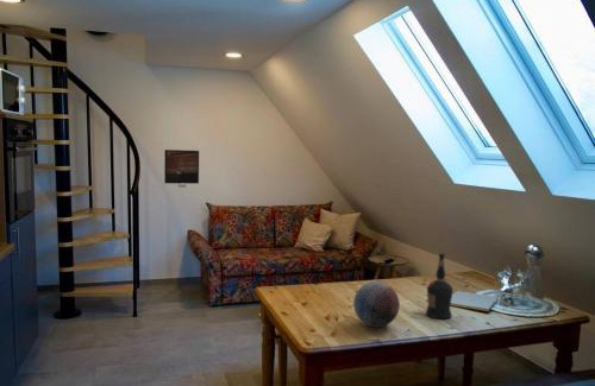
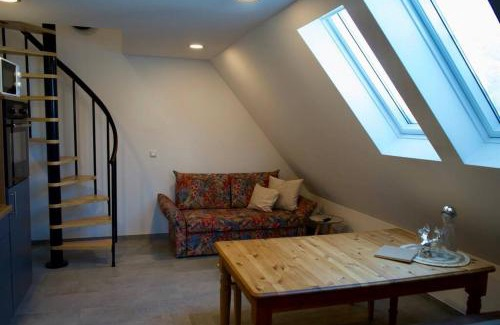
- decorative orb (376, 304)
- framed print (181, 166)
- liquor bottle (439, 284)
